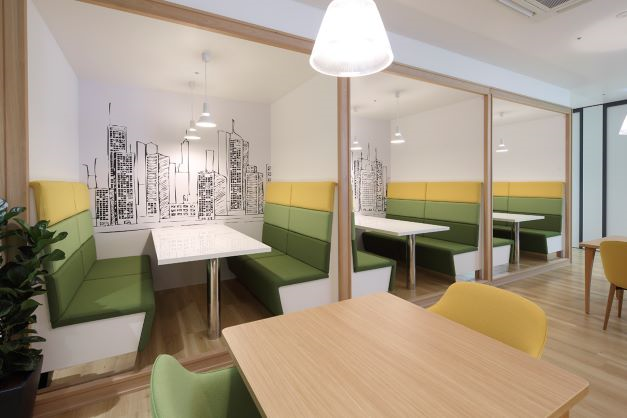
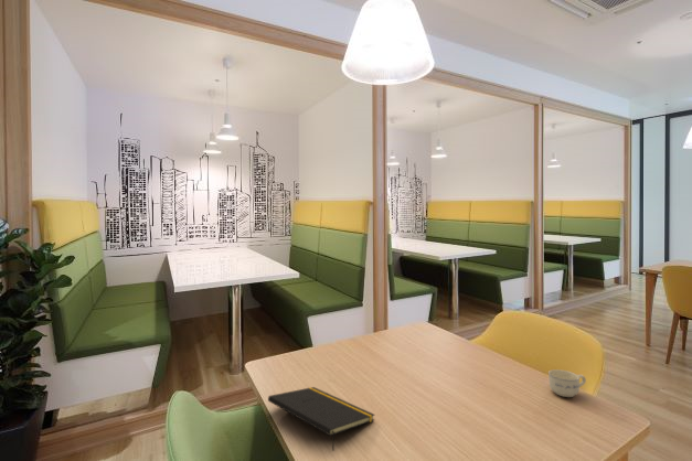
+ cup (567, 384)
+ notepad (320, 407)
